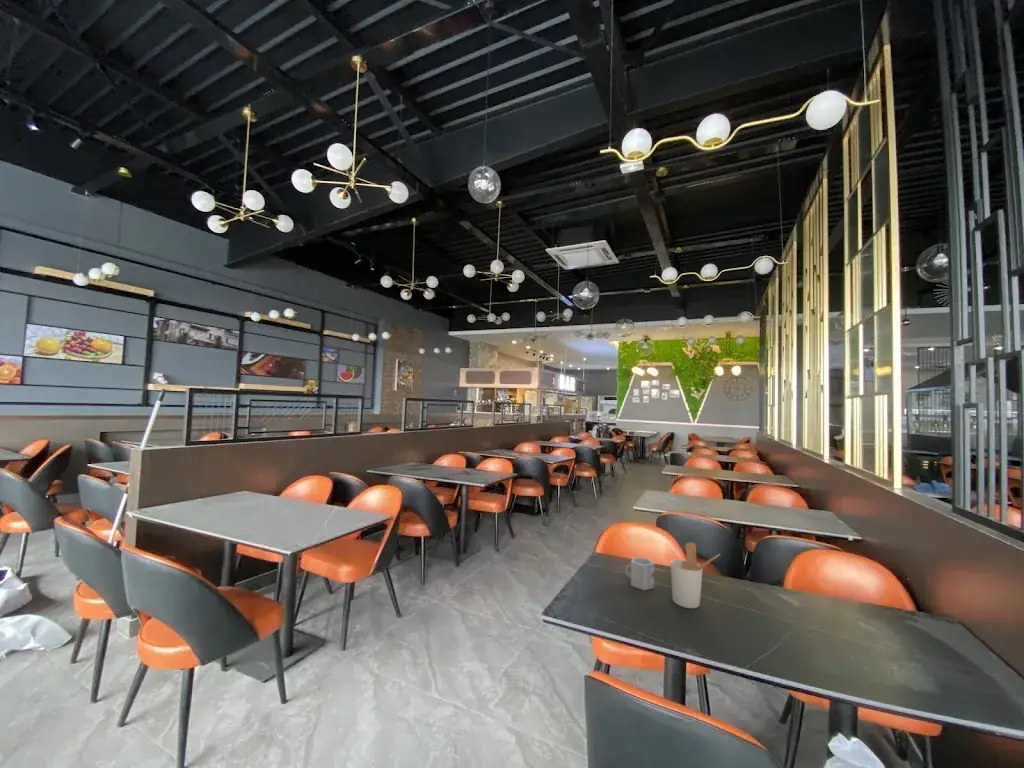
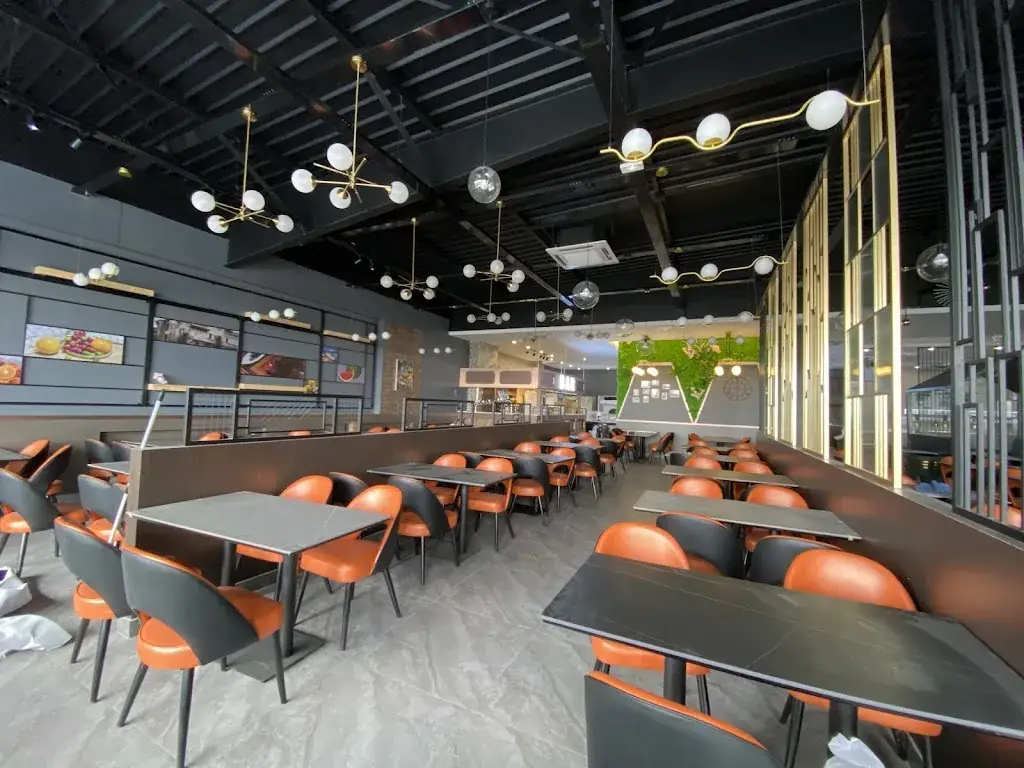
- cup (639, 572)
- utensil holder (694, 576)
